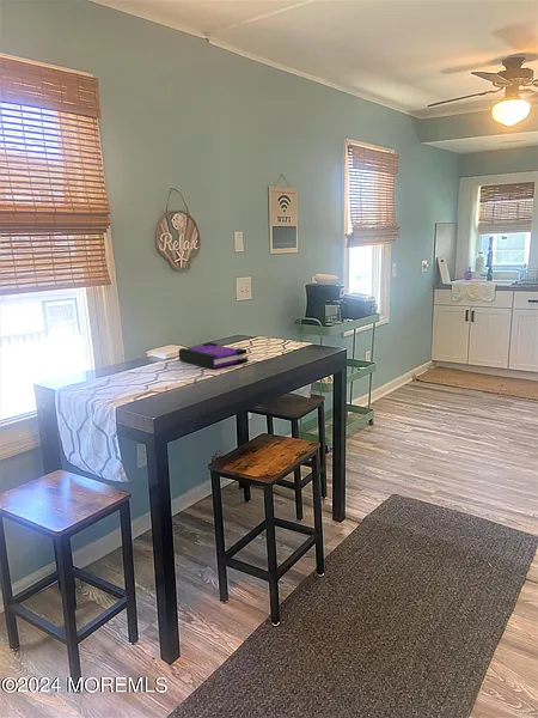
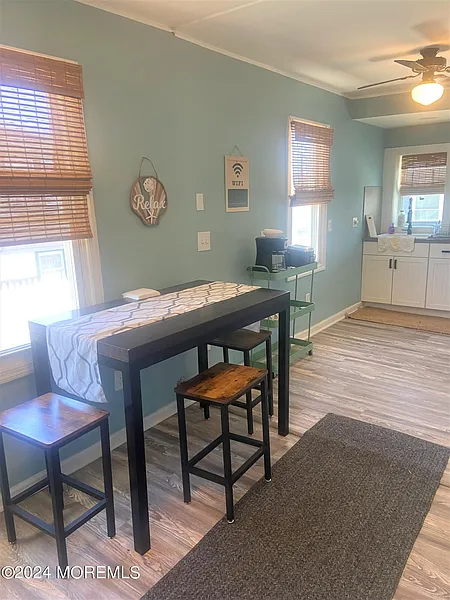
- board game (209, 354)
